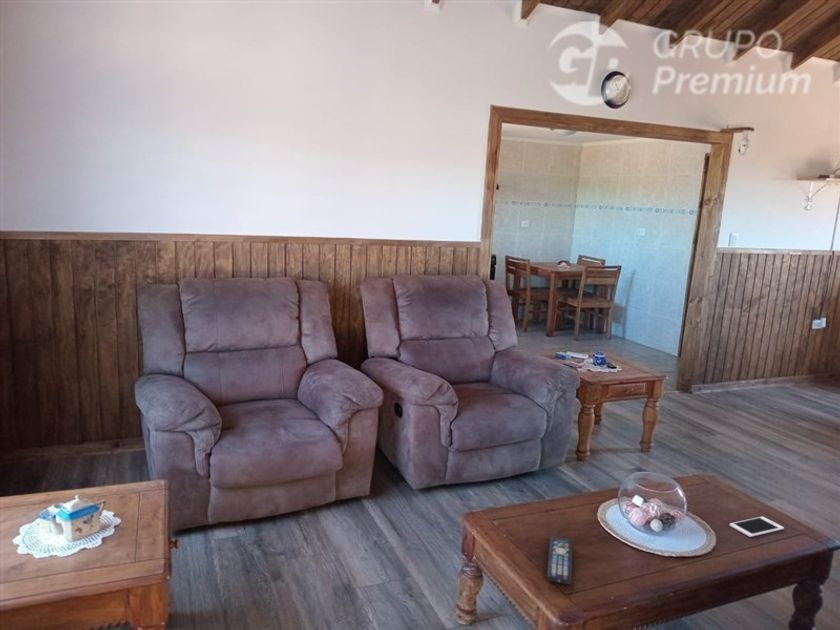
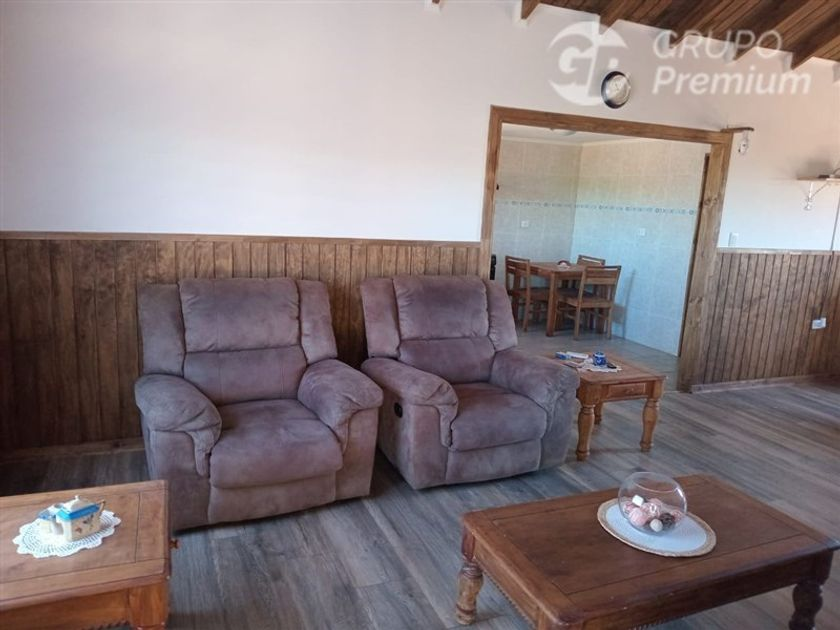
- cell phone (756, 526)
- remote control (560, 557)
